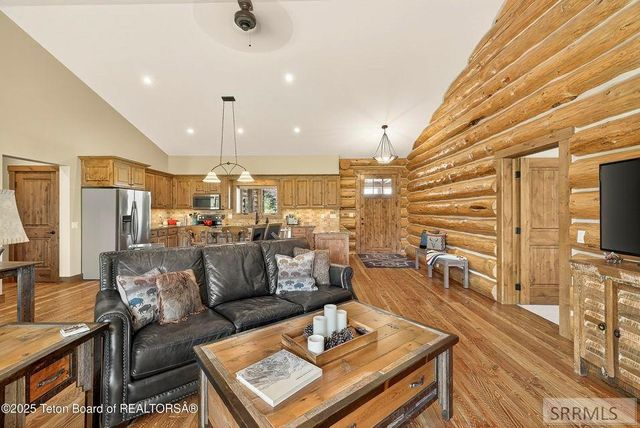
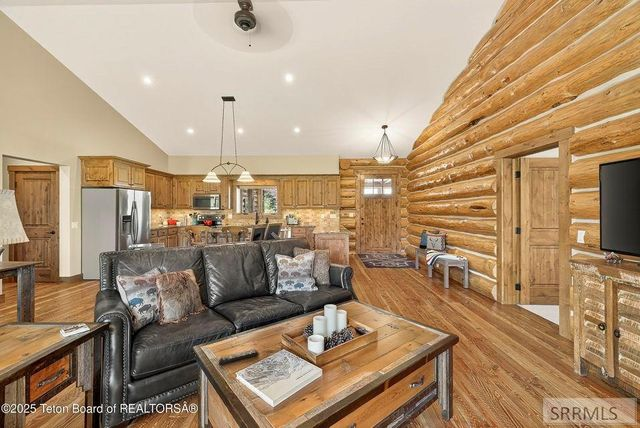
+ remote control (239, 356)
